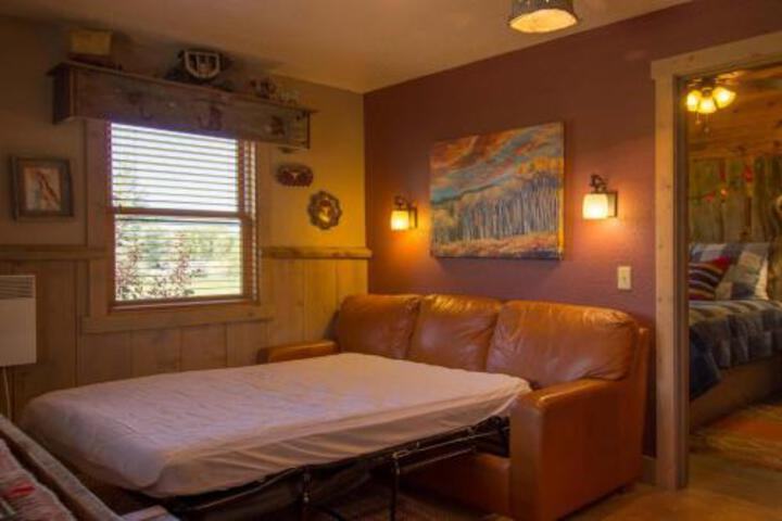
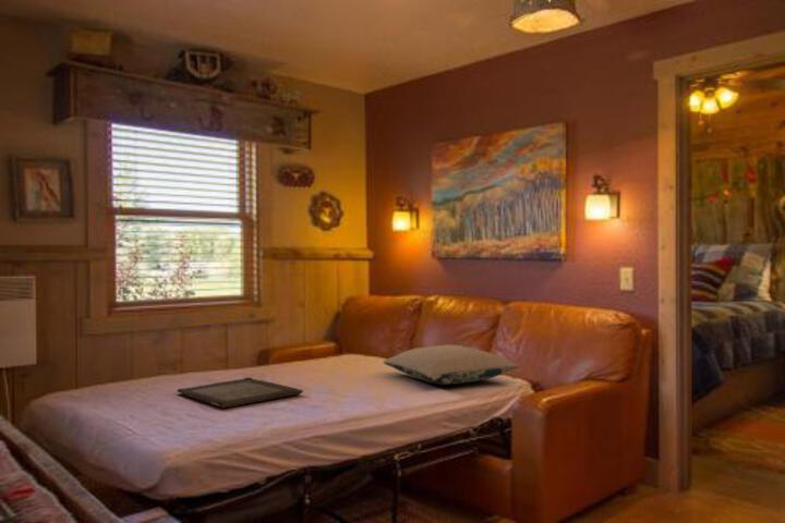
+ serving tray (239, 390)
+ pillow (448, 364)
